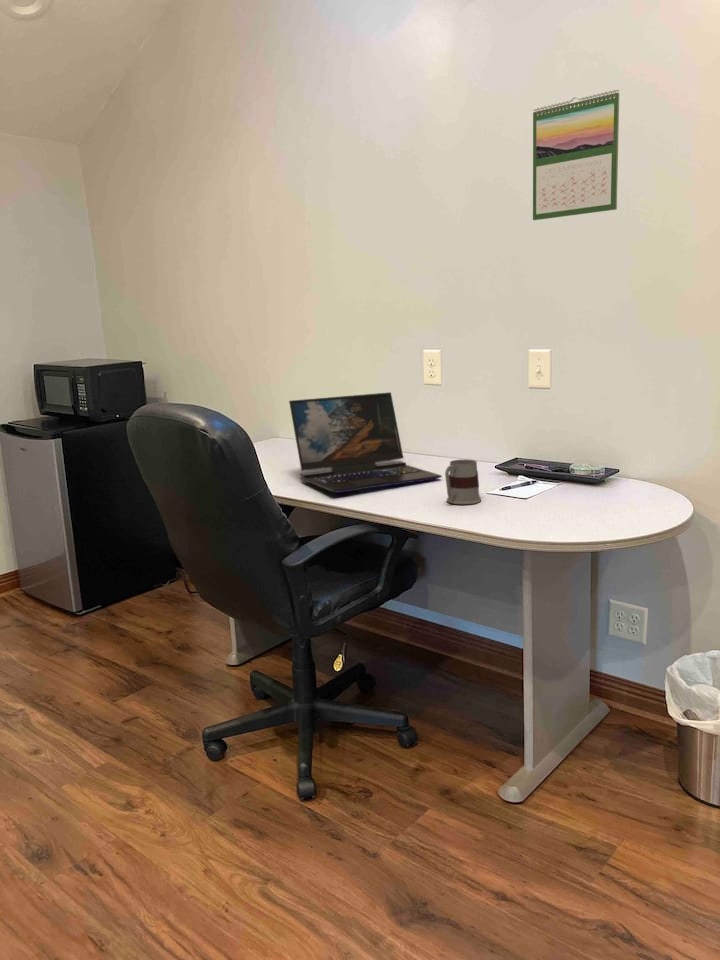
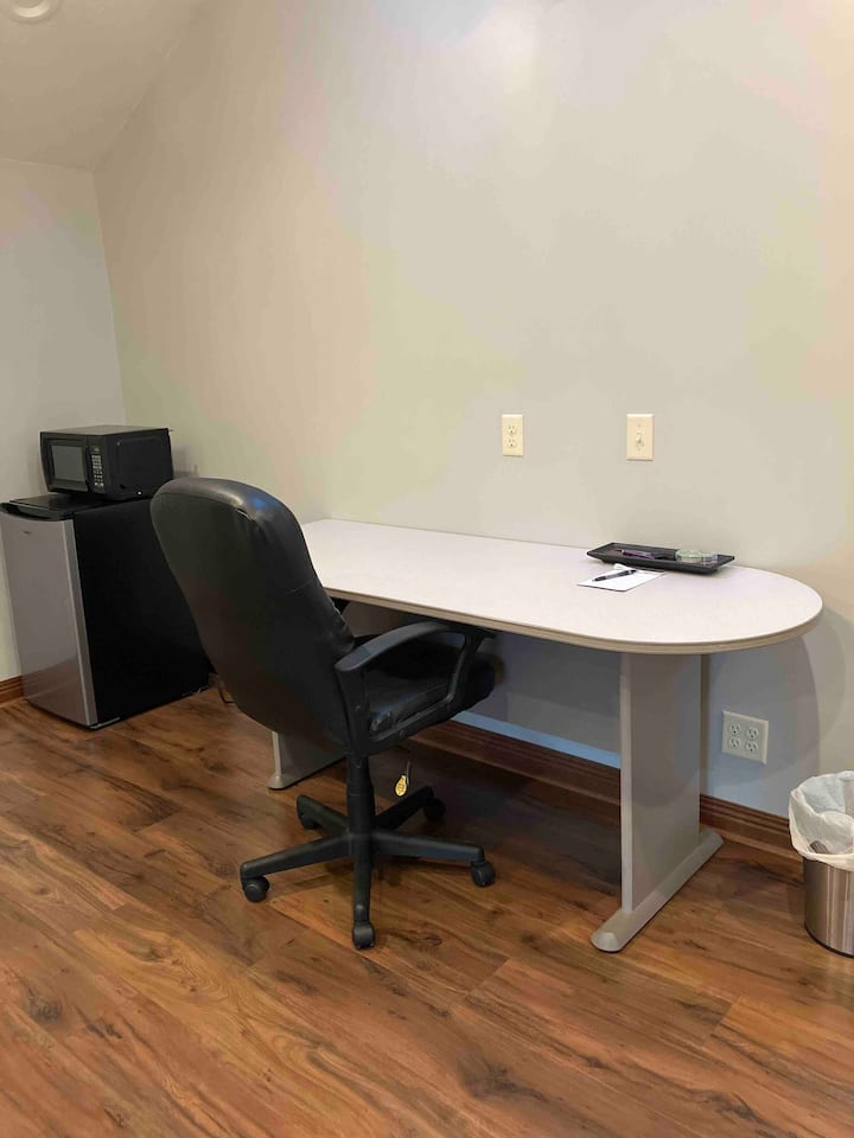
- calendar (574, 156)
- mug (460, 482)
- laptop (363, 439)
